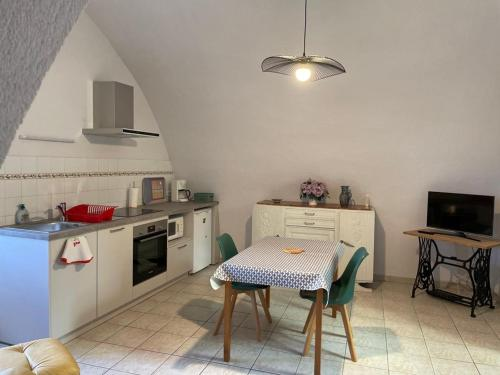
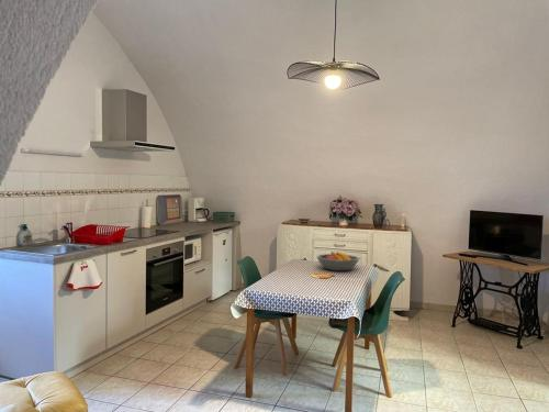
+ fruit bowl (337, 261)
